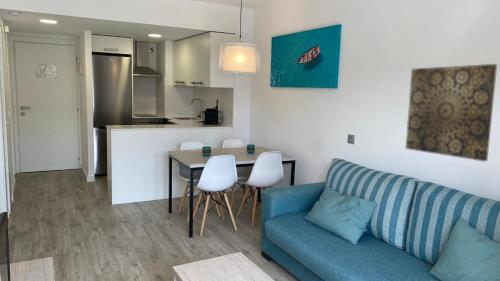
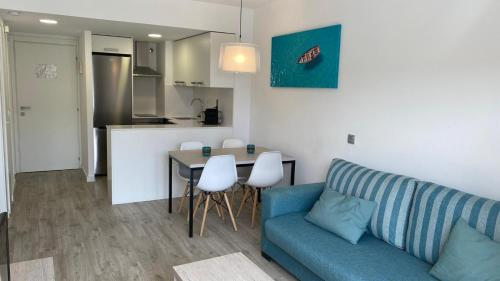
- wall art (446, 111)
